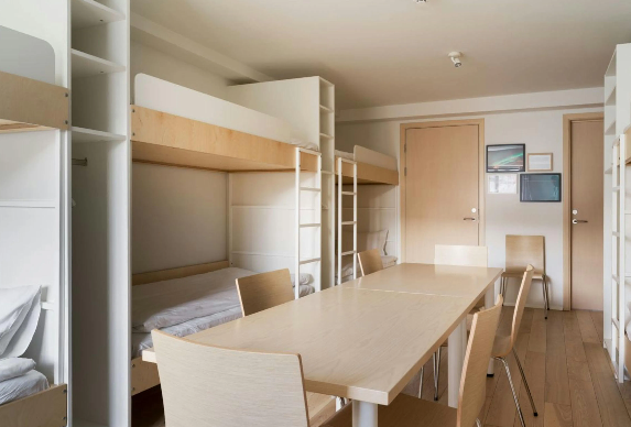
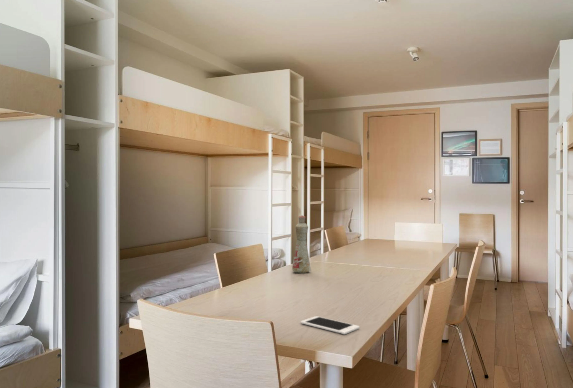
+ bottle (301, 243)
+ cell phone (329, 324)
